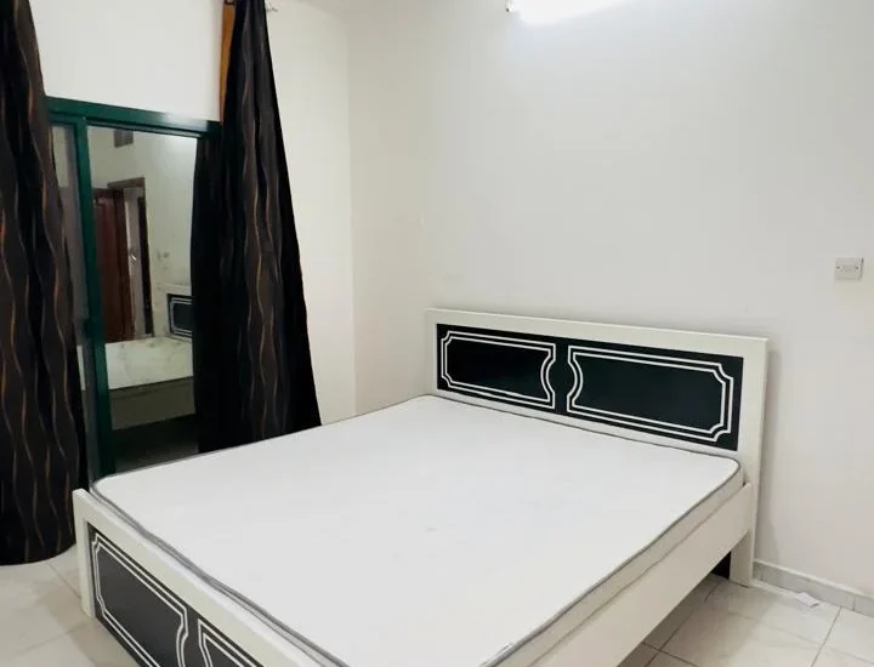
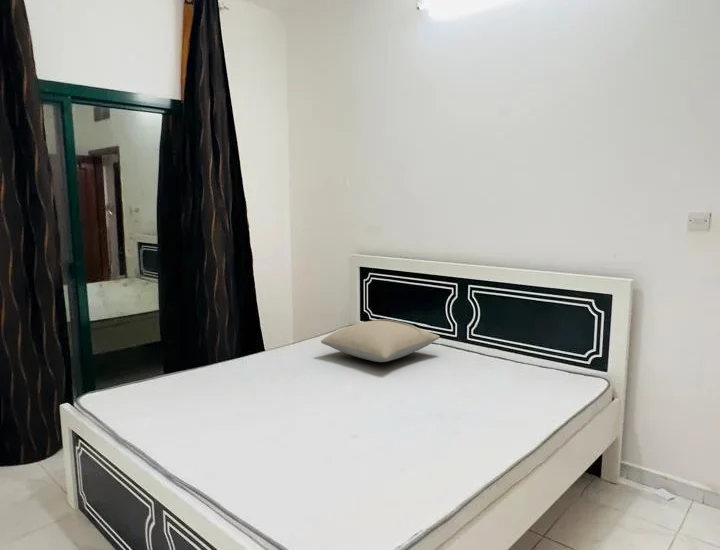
+ pillow (380, 339)
